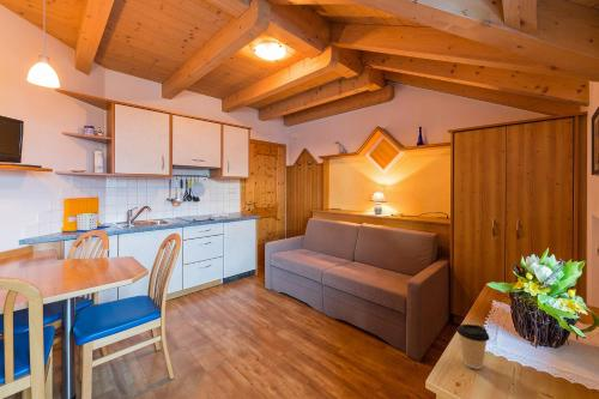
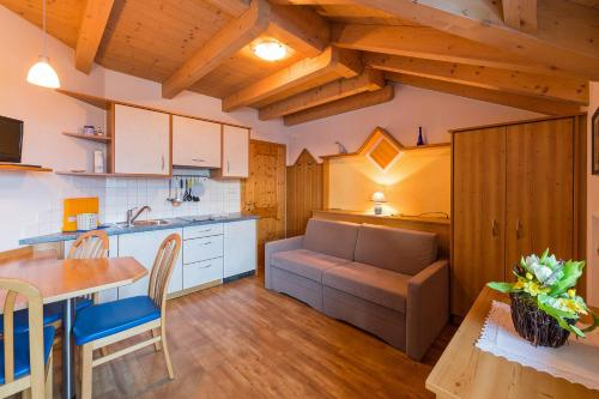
- coffee cup (472, 345)
